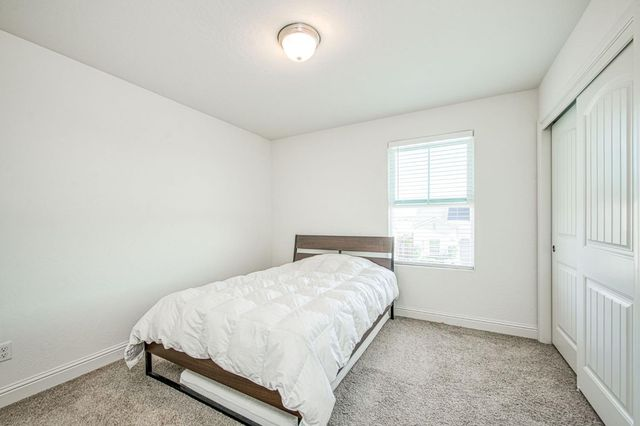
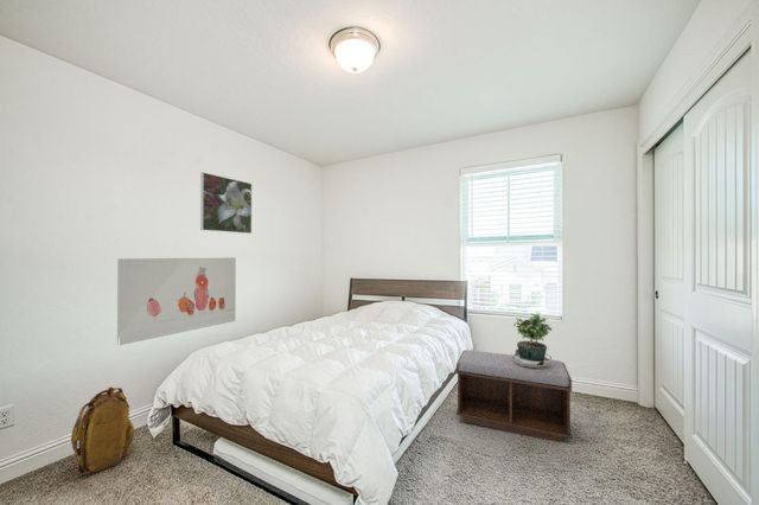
+ backpack (103, 423)
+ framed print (228, 205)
+ bench (510, 390)
+ wall art (185, 294)
+ potted plant (534, 338)
